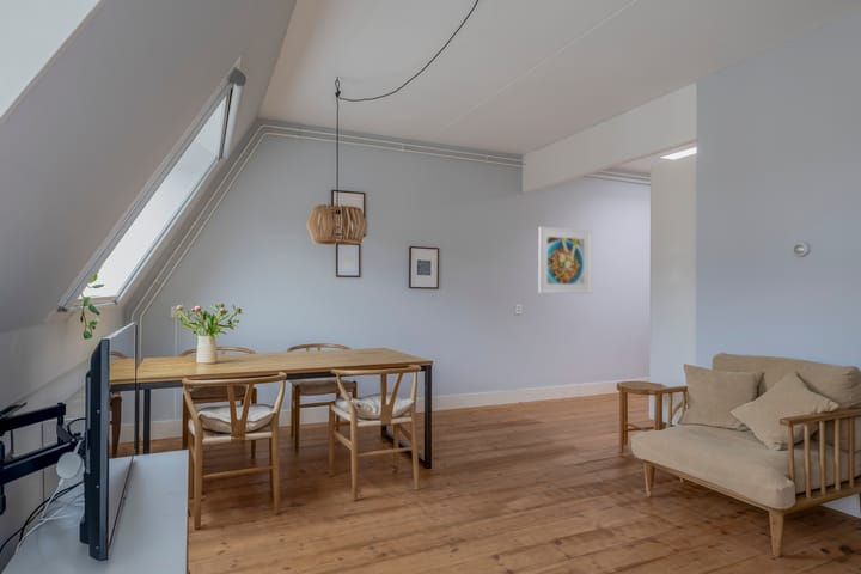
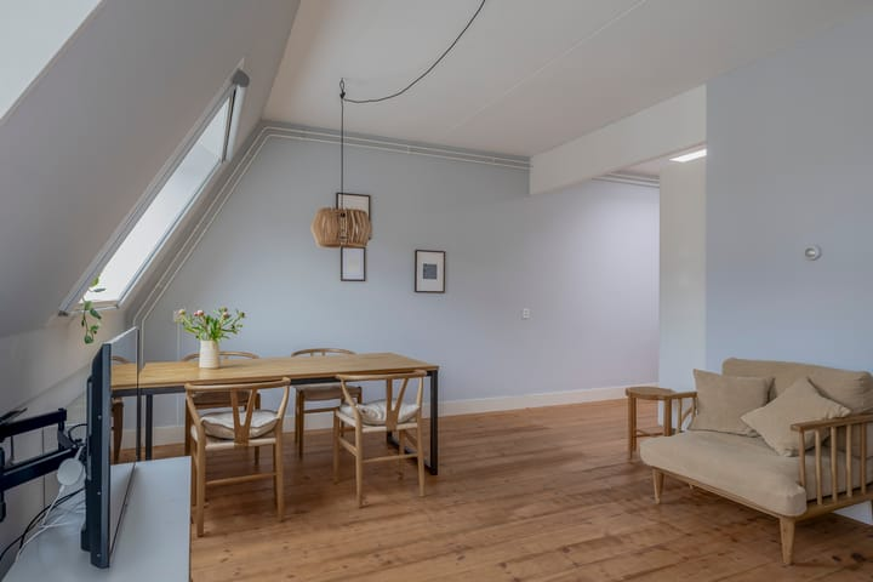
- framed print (566, 261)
